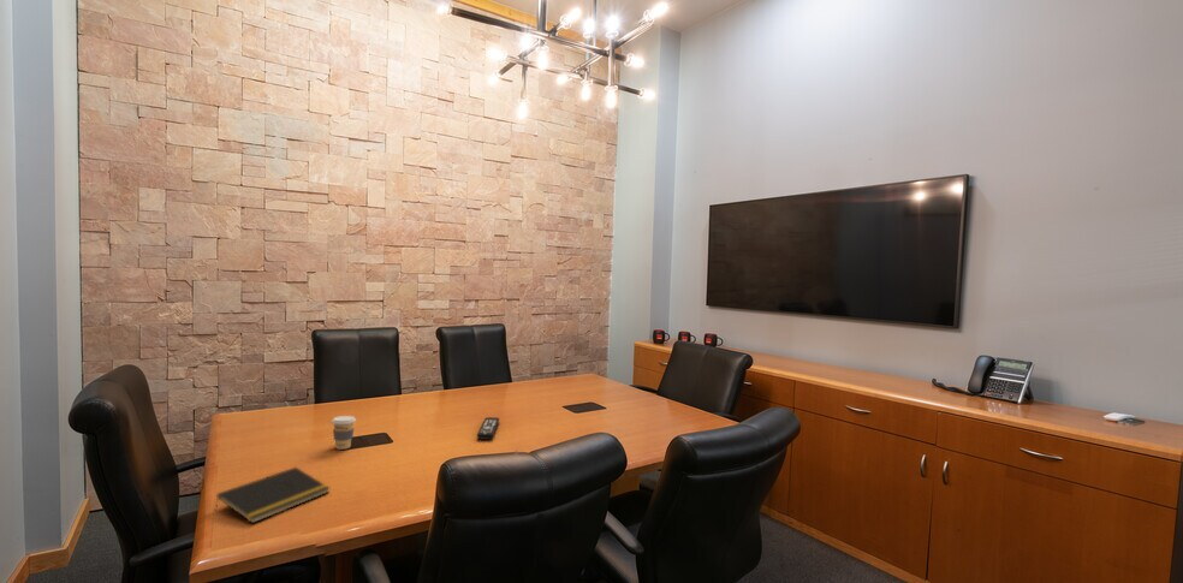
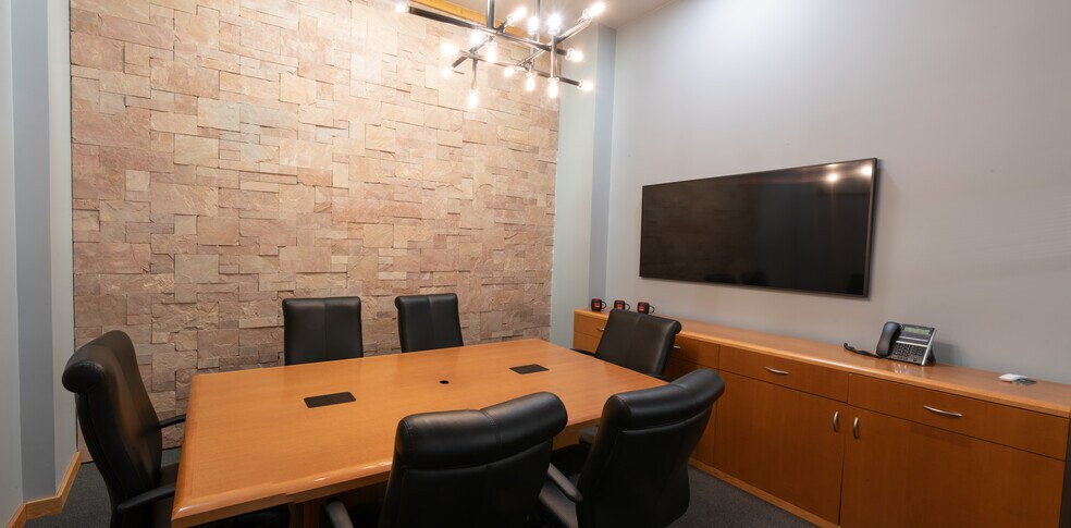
- notepad (275, 492)
- coffee cup (343, 432)
- remote control (488, 427)
